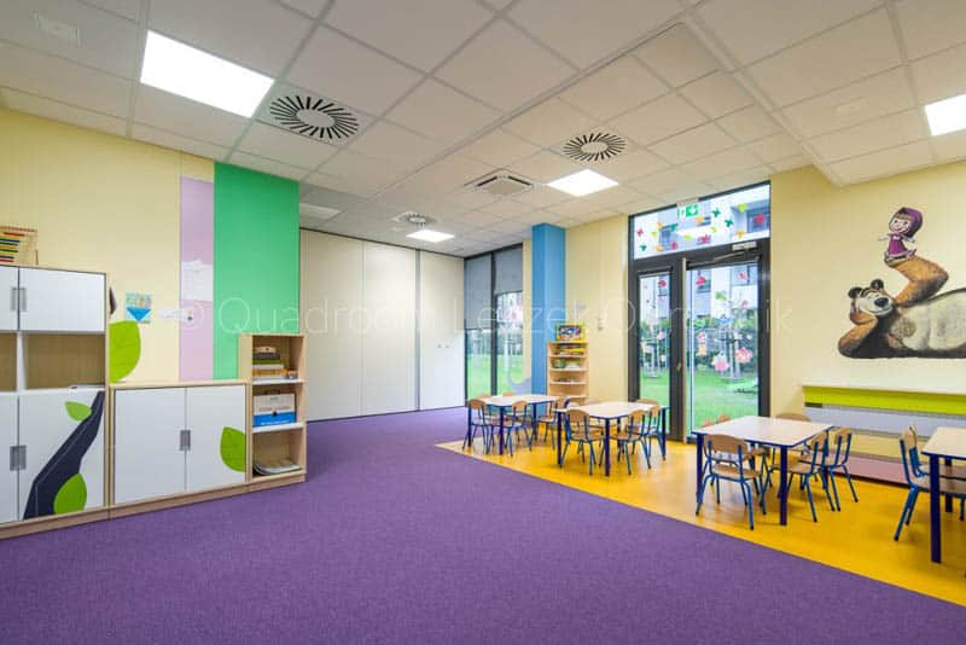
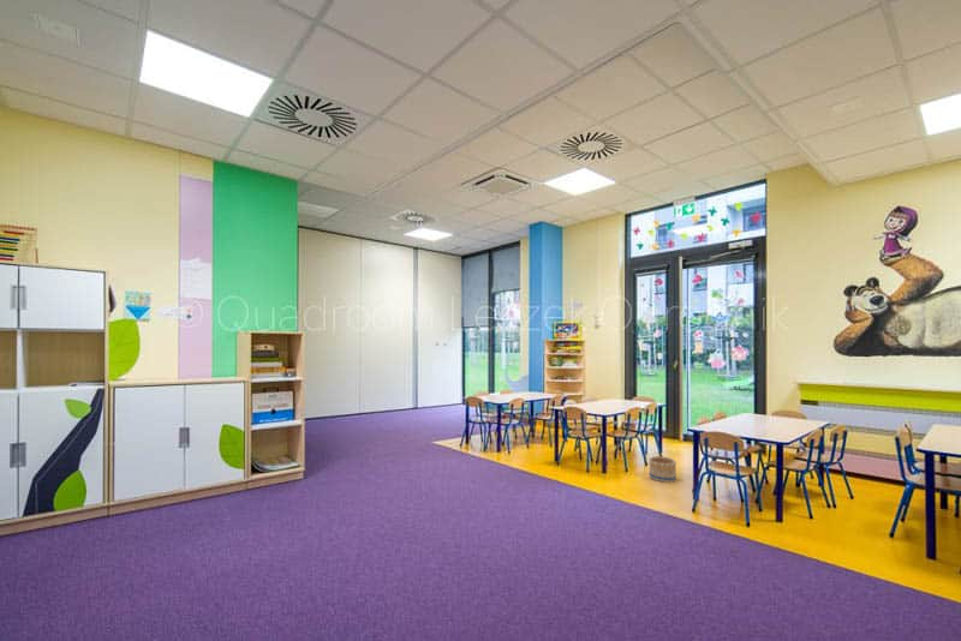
+ basket (662, 468)
